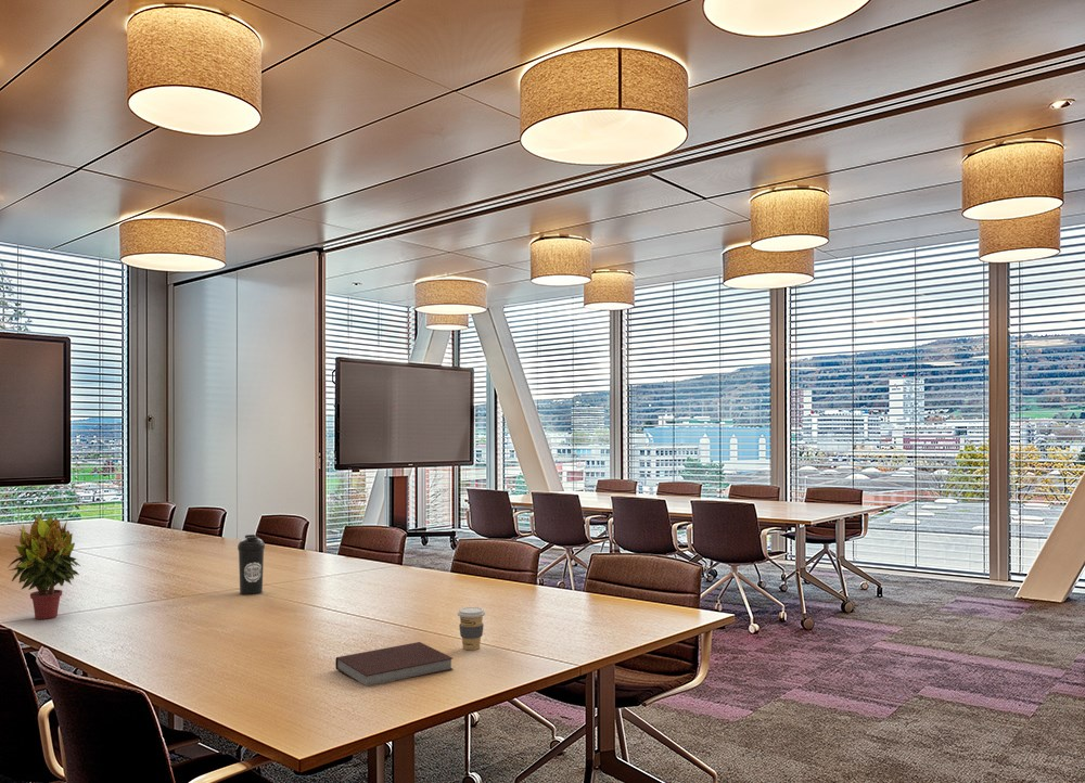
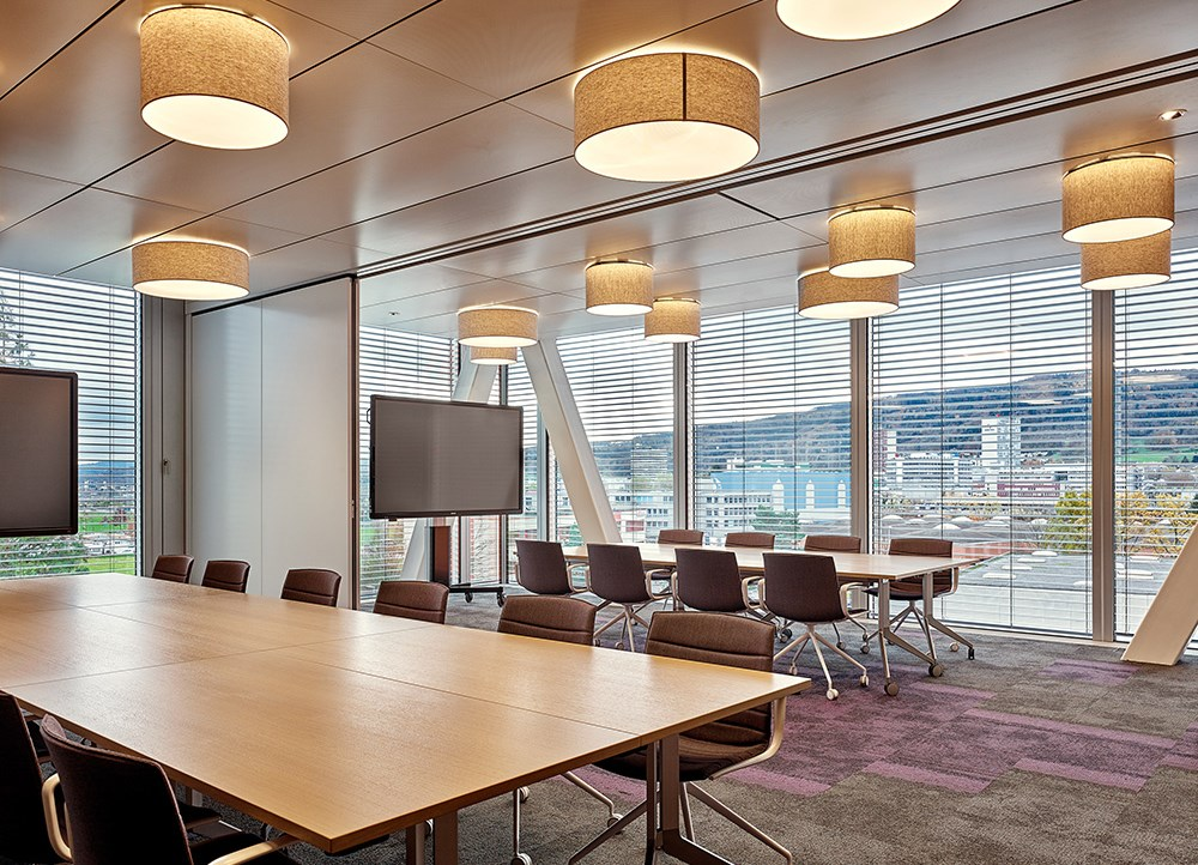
- notebook (394, 663)
- potted plant (43, 566)
- coffee cup (471, 628)
- water bottle (251, 564)
